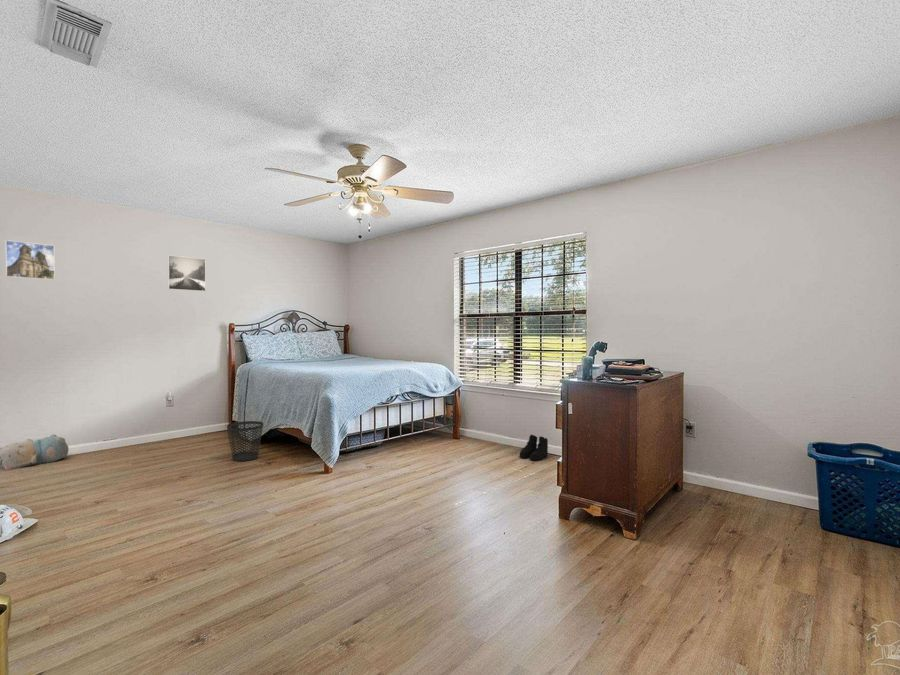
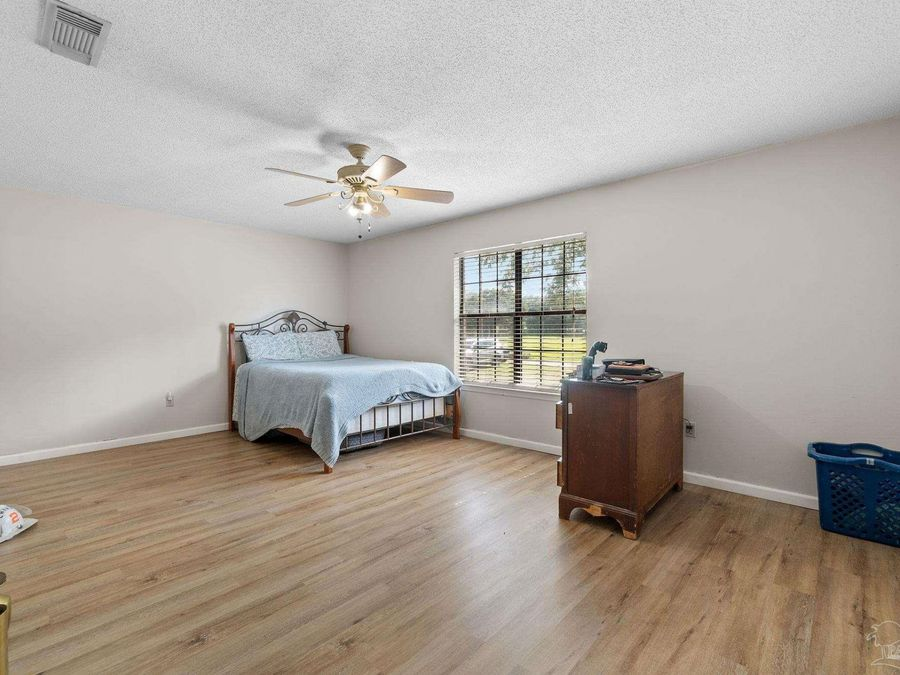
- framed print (187, 273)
- wastebasket (245, 441)
- boots (534, 446)
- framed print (30, 260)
- plush toy (33, 451)
